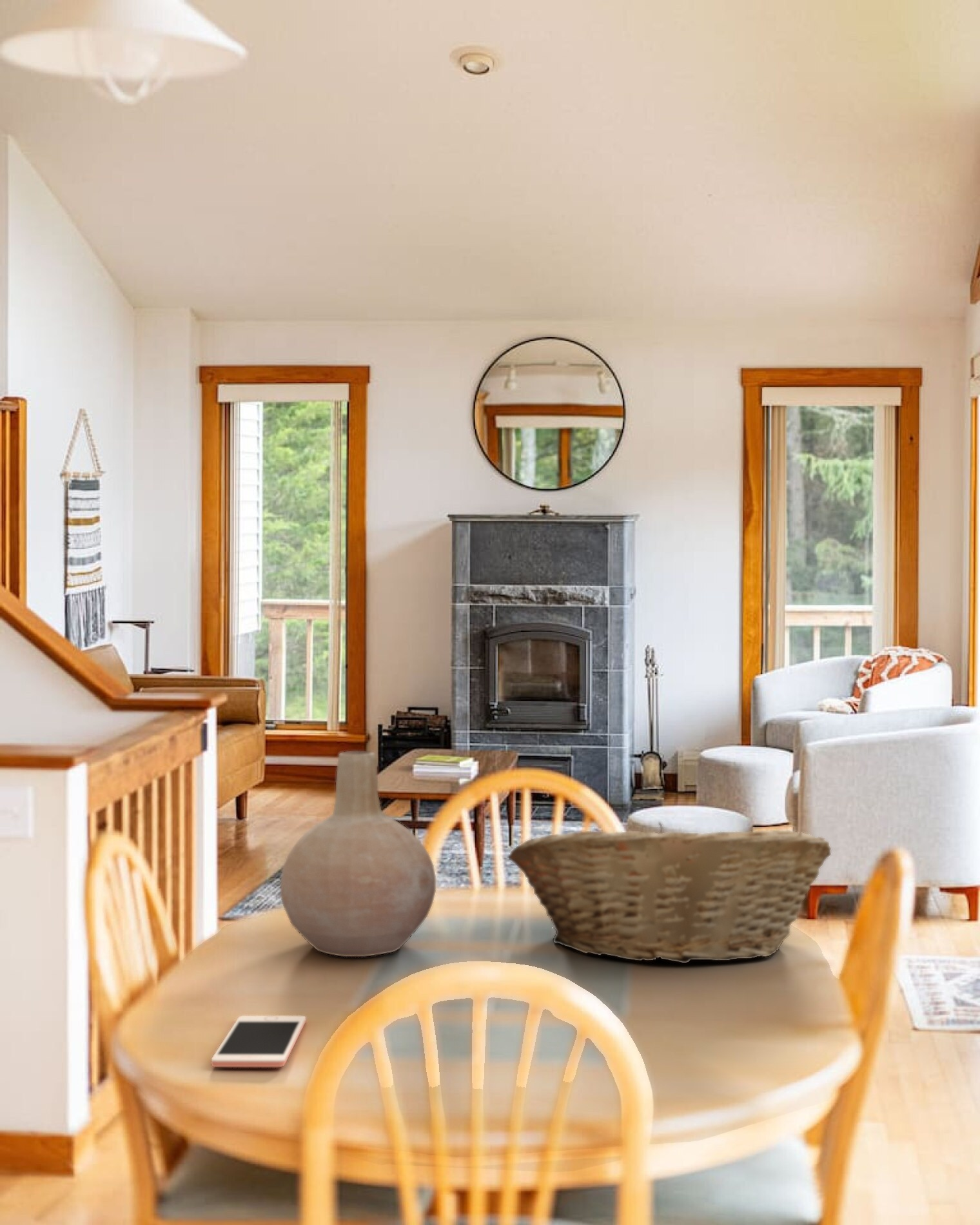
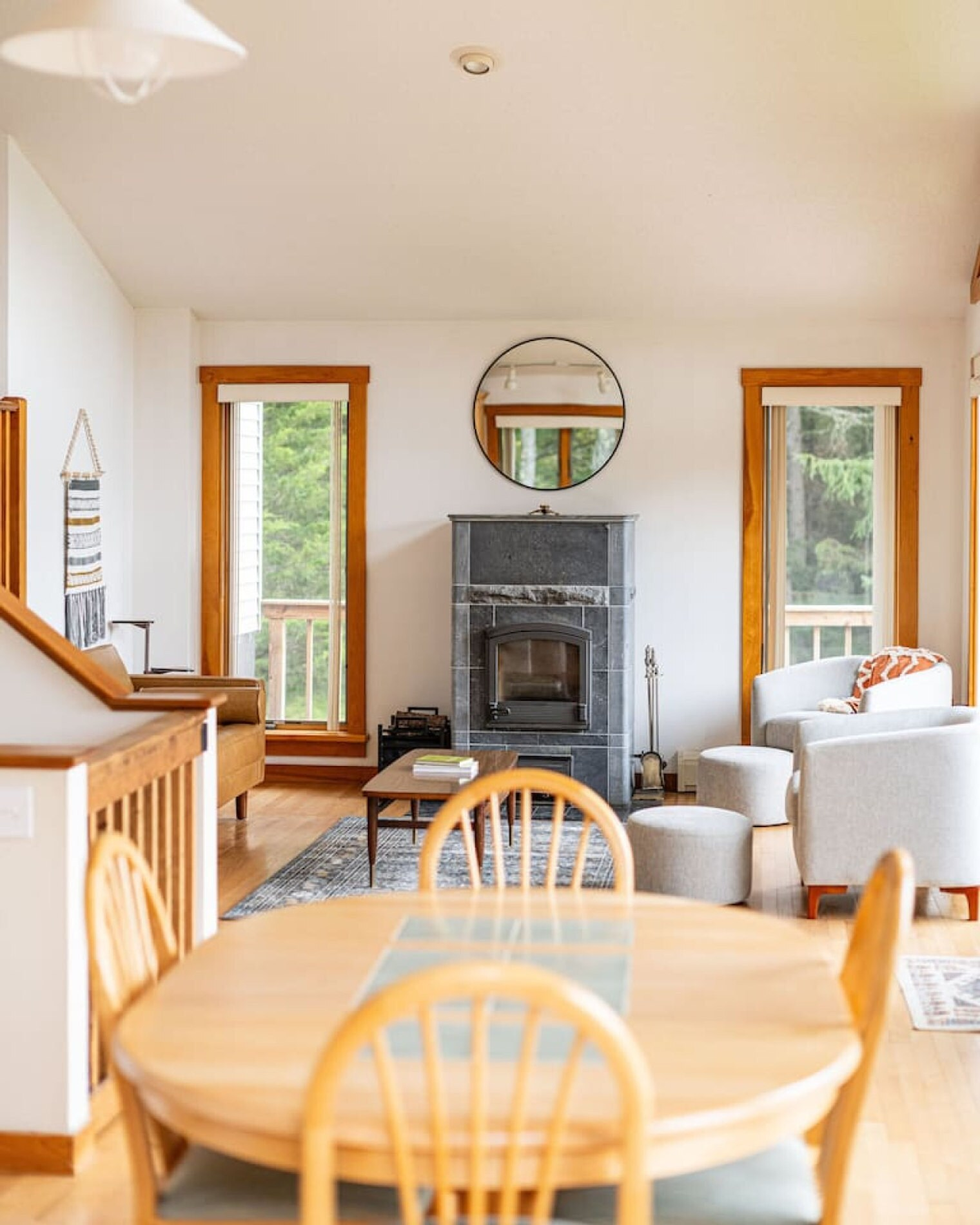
- cell phone (260, 1040)
- vase (358, 849)
- fruit basket (669, 878)
